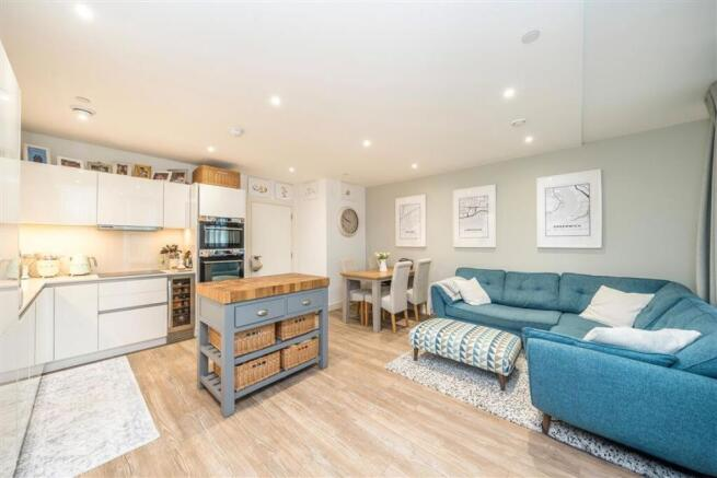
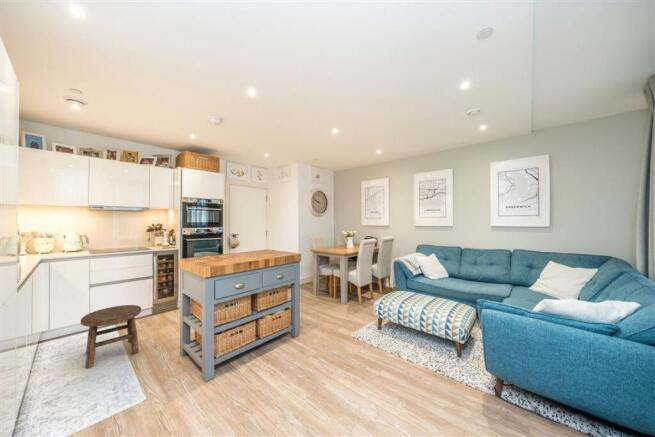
+ stool (112, 331)
